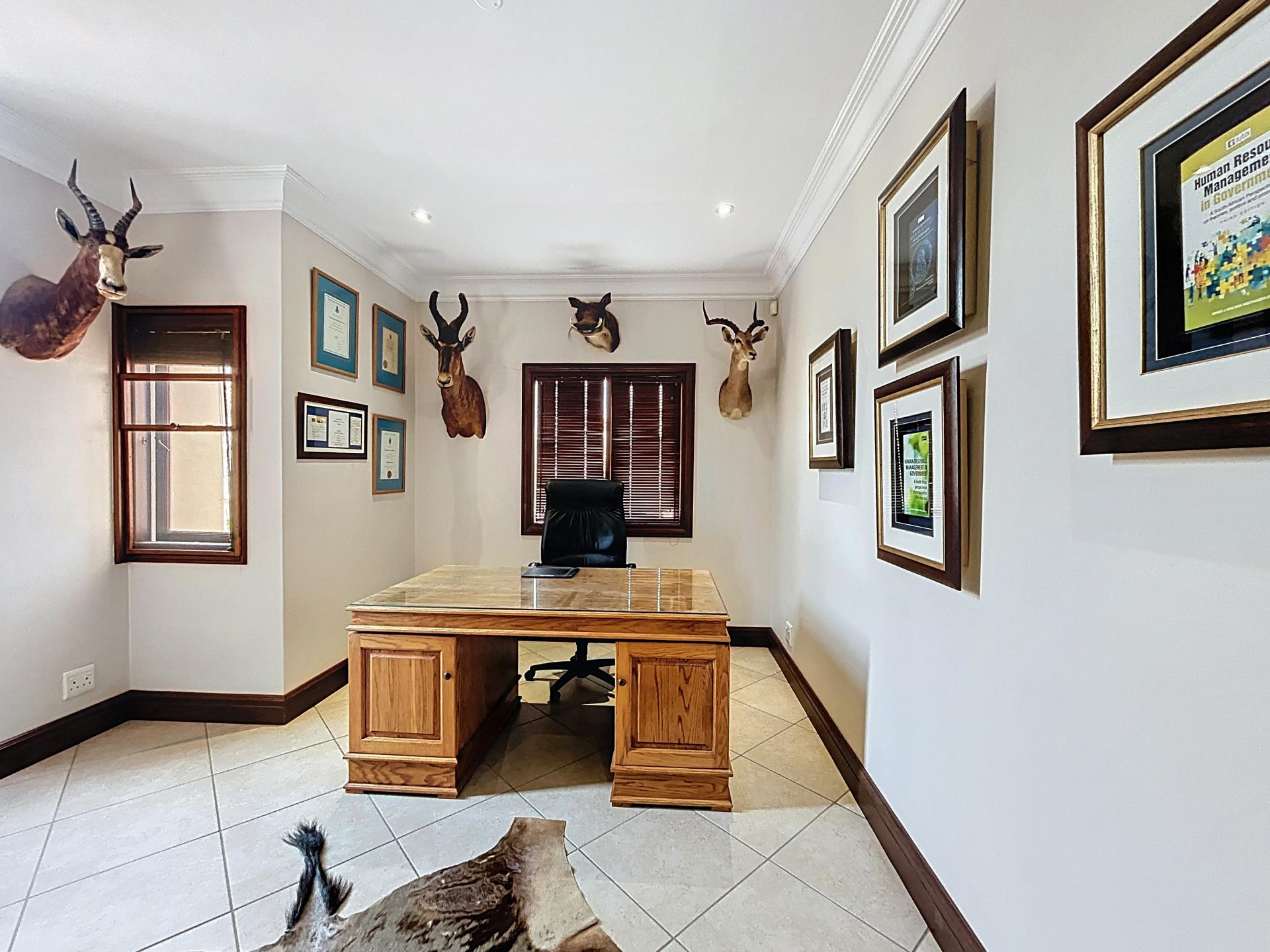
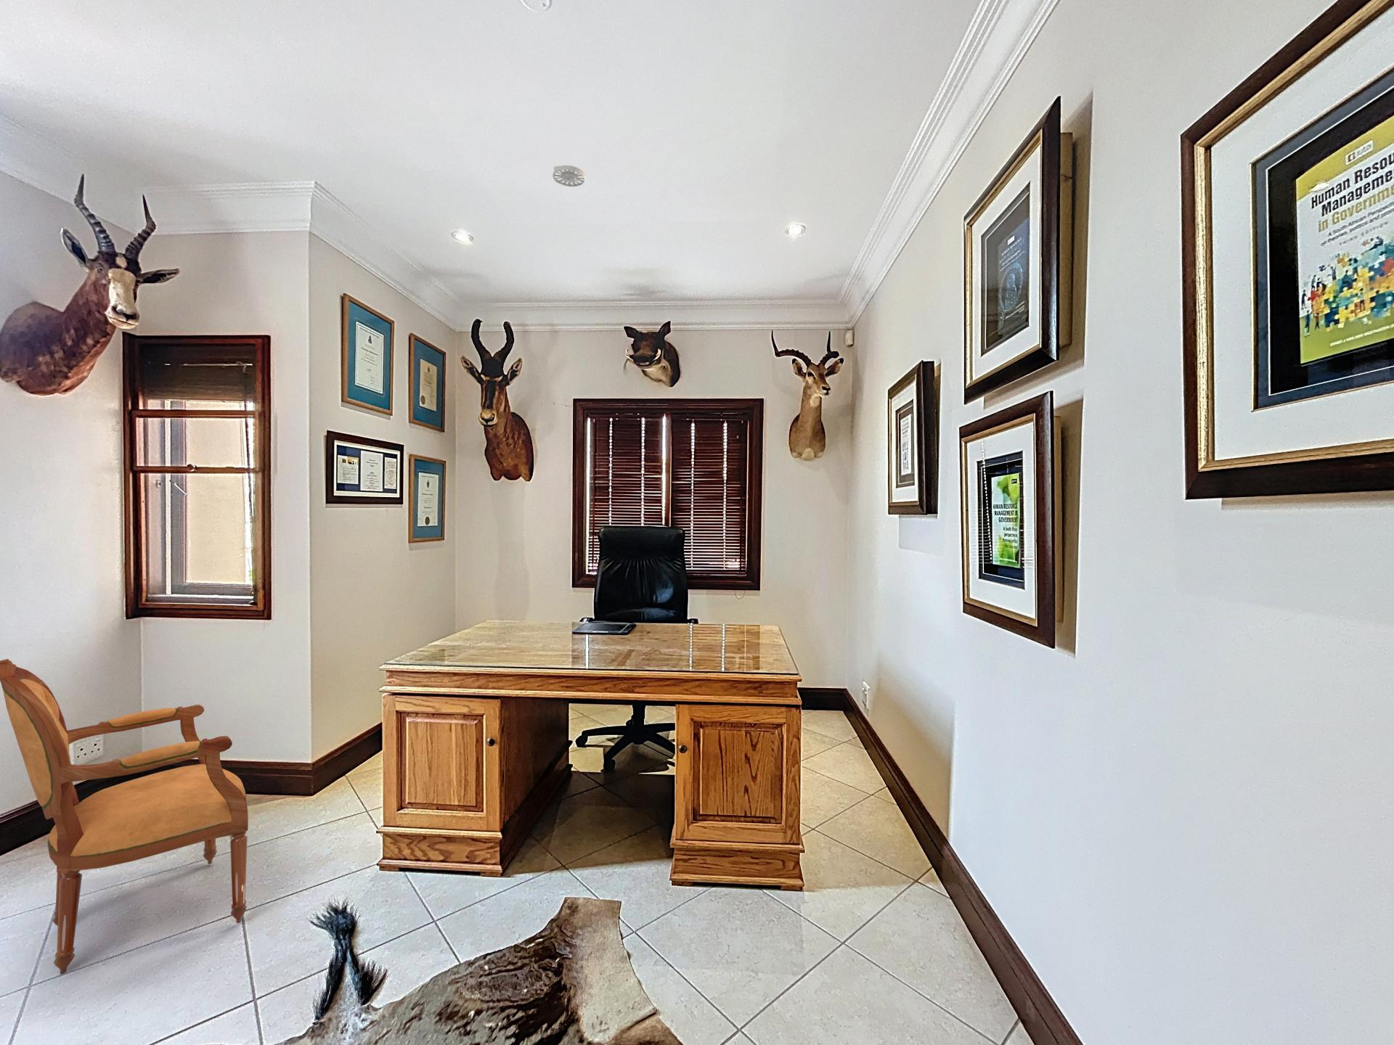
+ smoke detector (570, 178)
+ armchair (133, 784)
